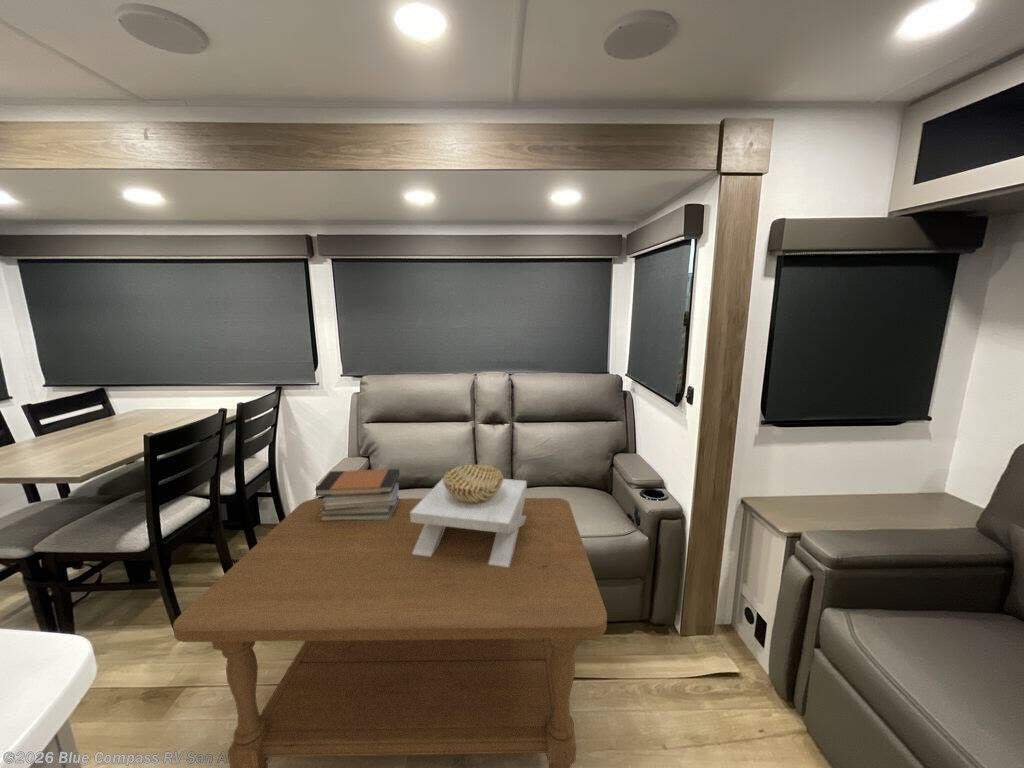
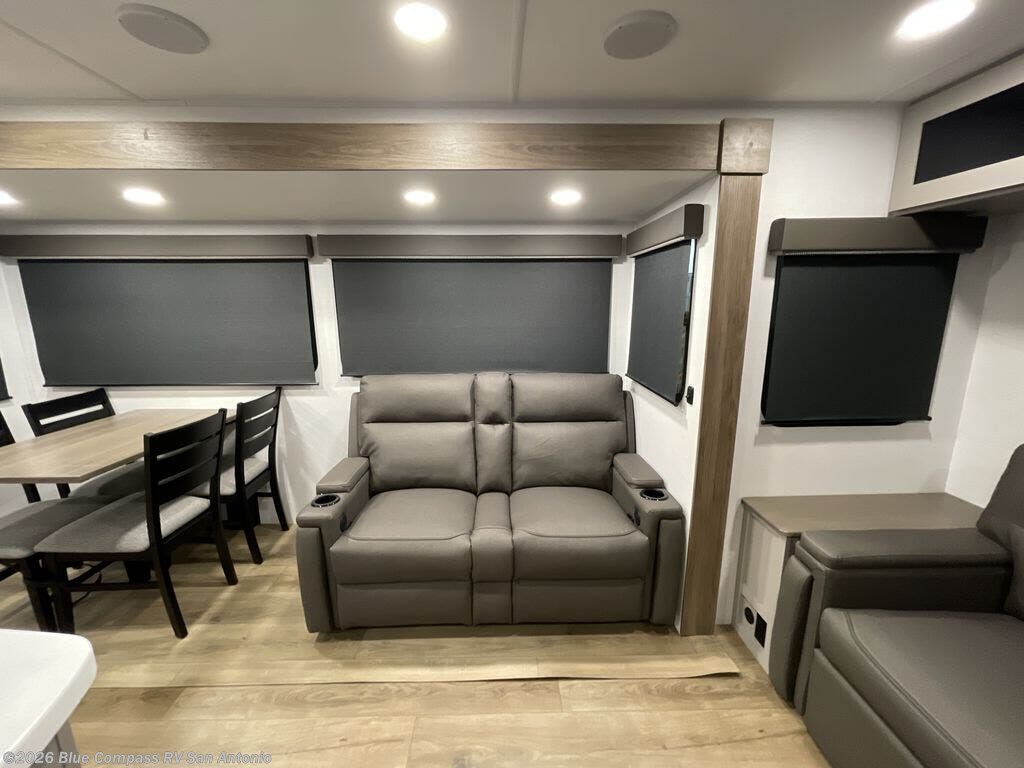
- decorative bowl (473, 504)
- book stack (361, 494)
- coffee table (422, 629)
